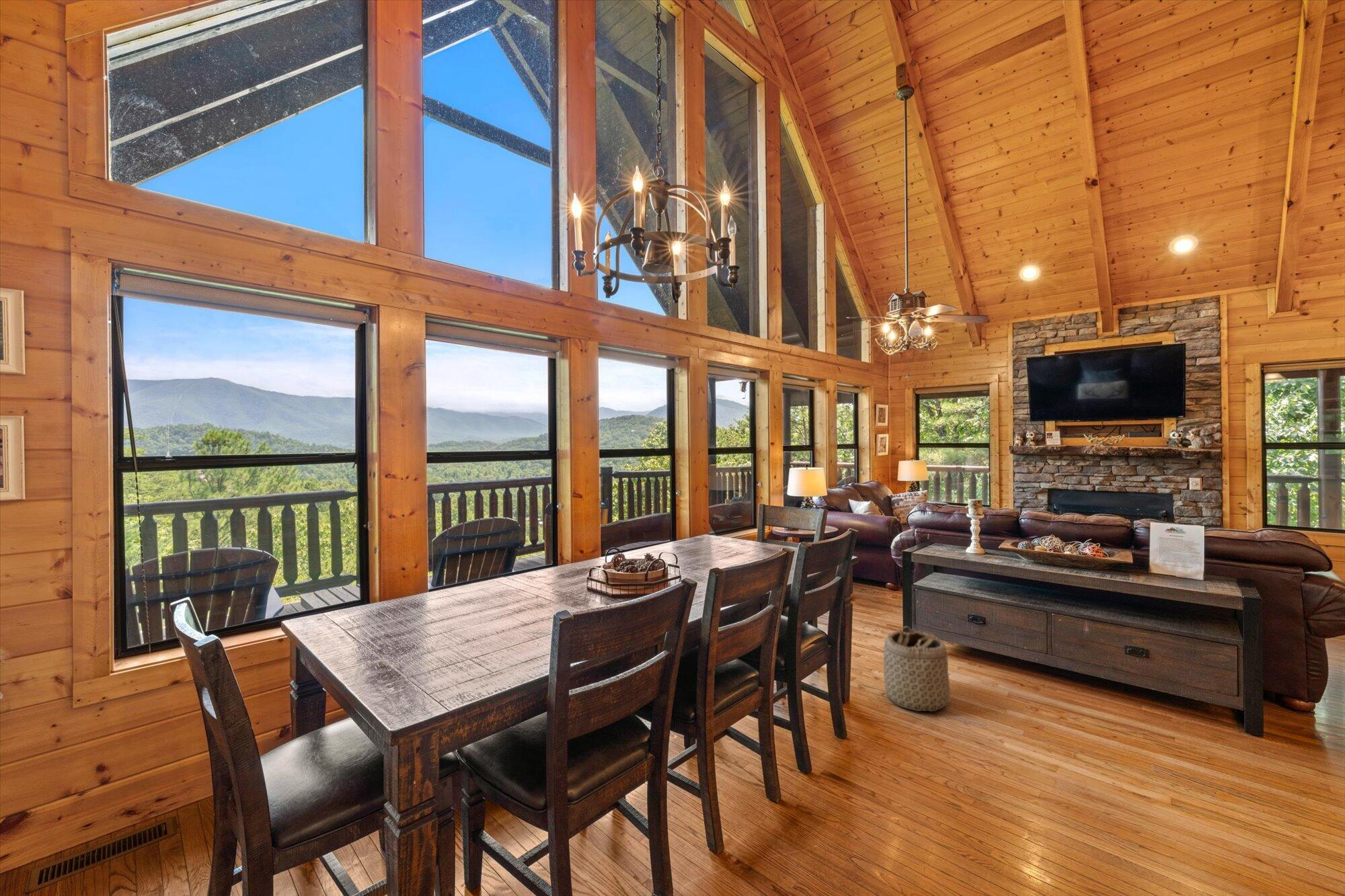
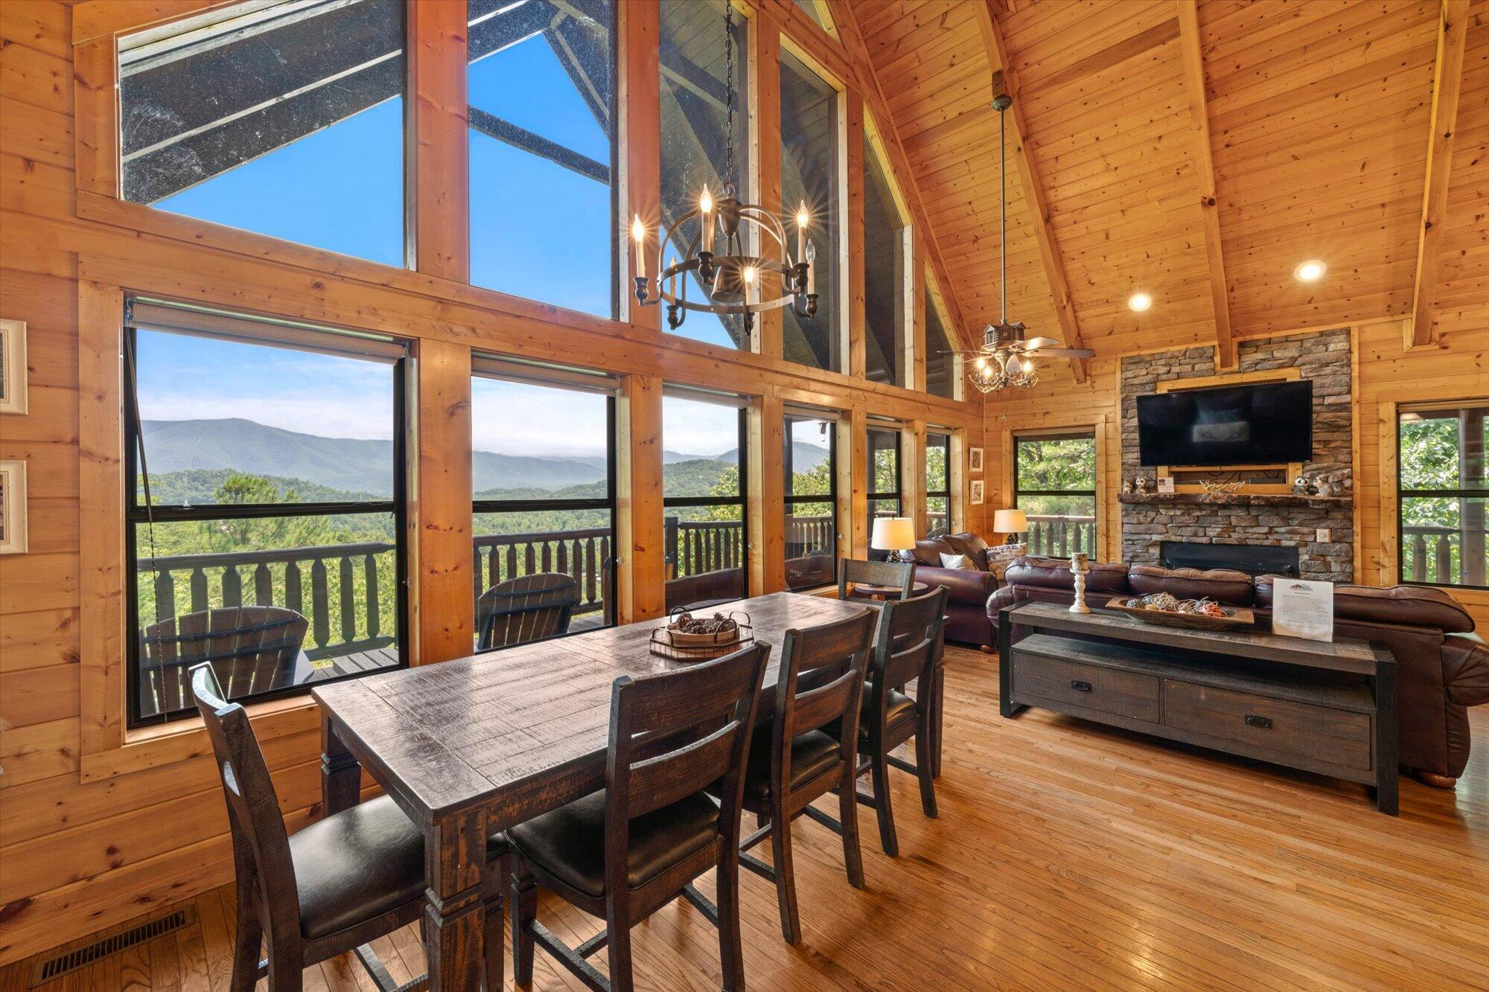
- basket (915, 666)
